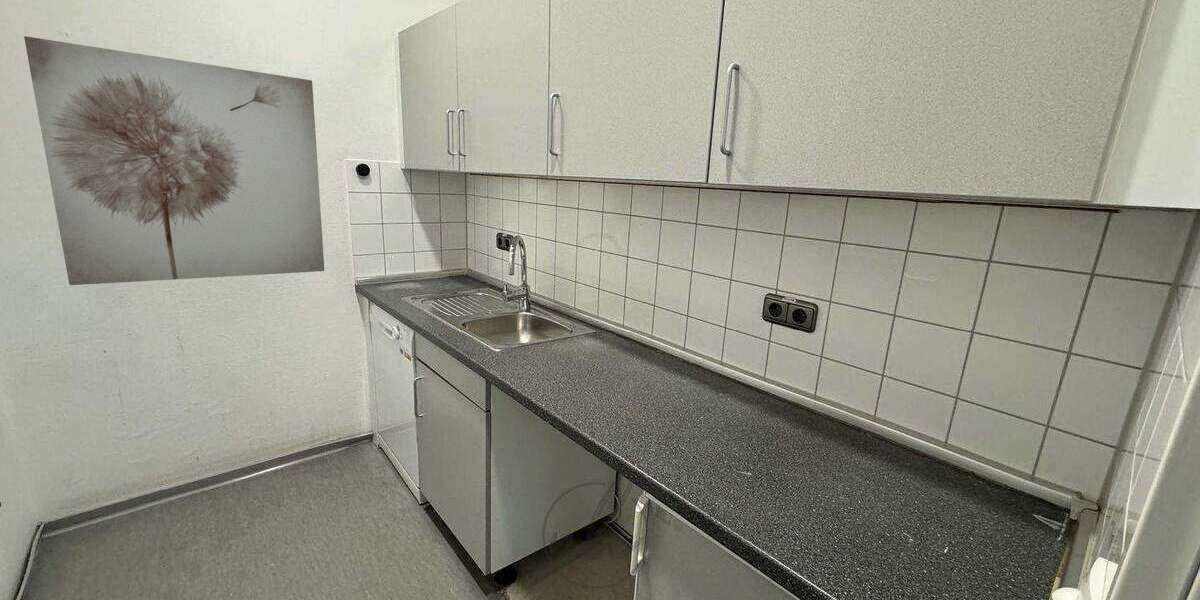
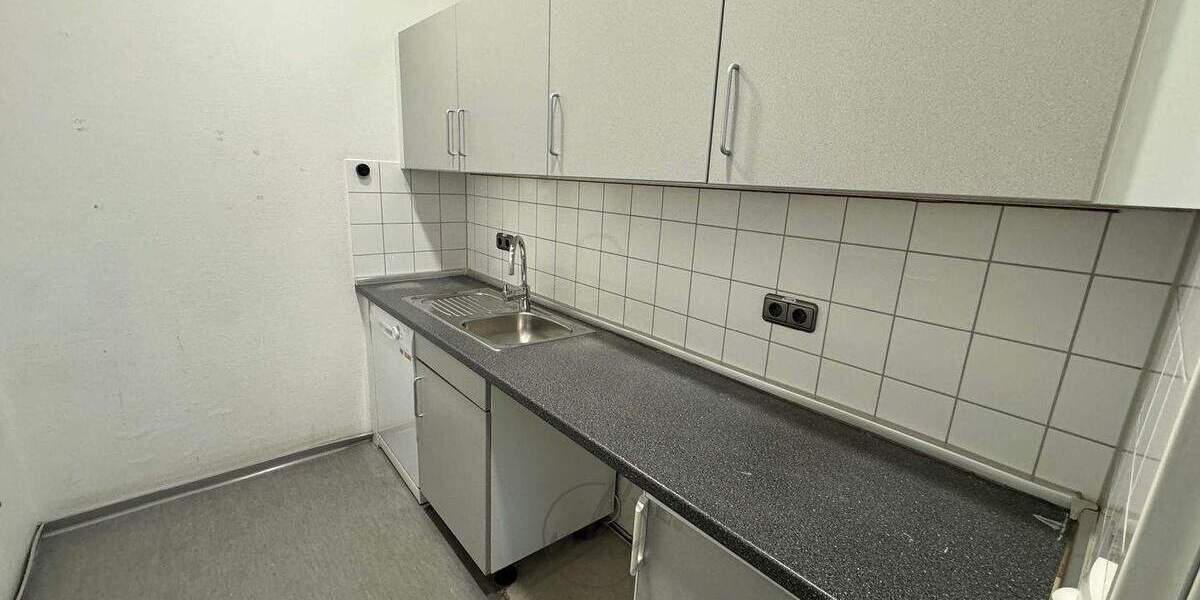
- wall art (200, 174)
